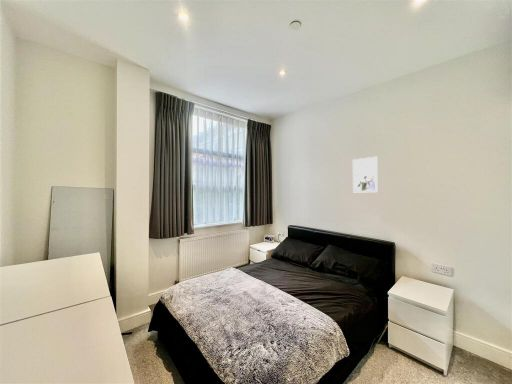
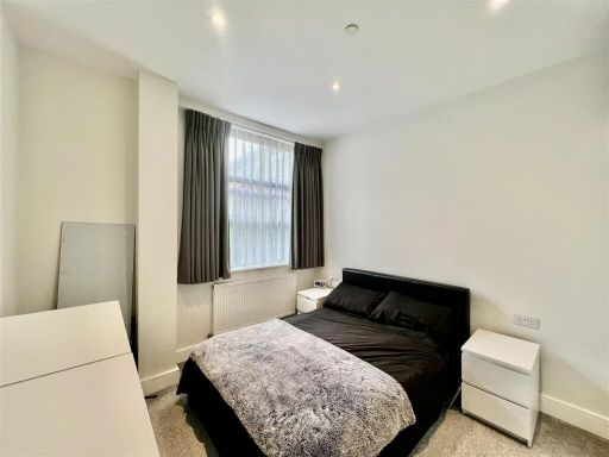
- wall art (364, 175)
